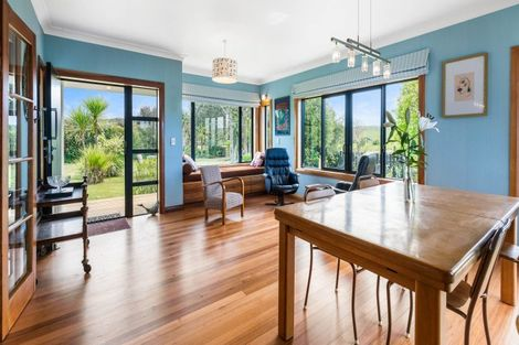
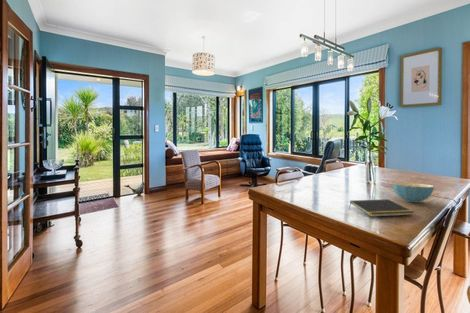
+ notepad (380, 207)
+ cereal bowl (412, 193)
